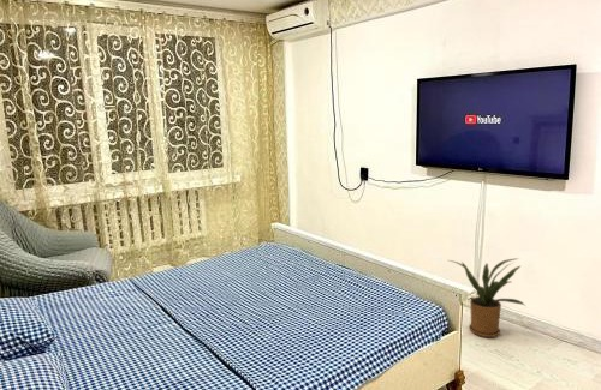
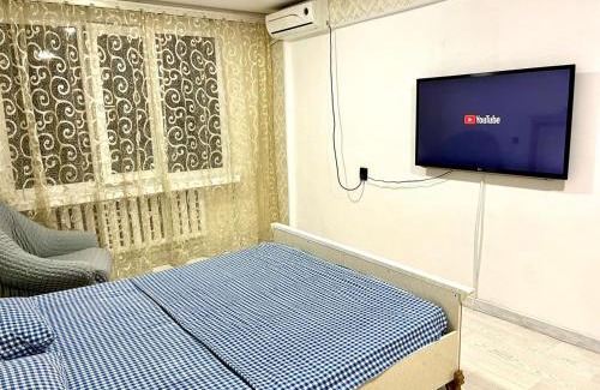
- house plant (486, 292)
